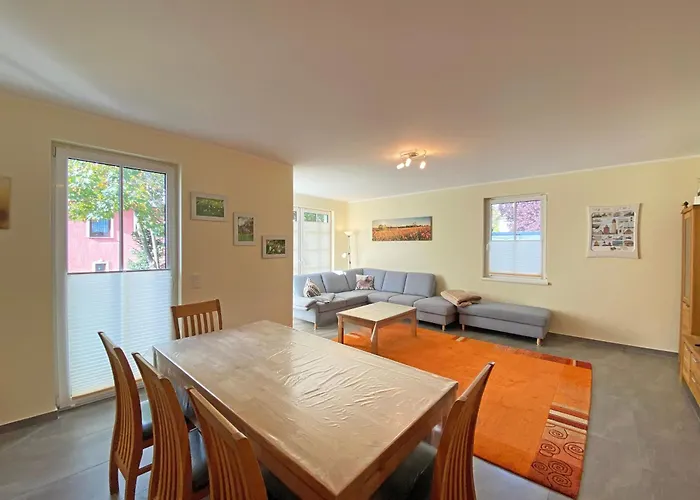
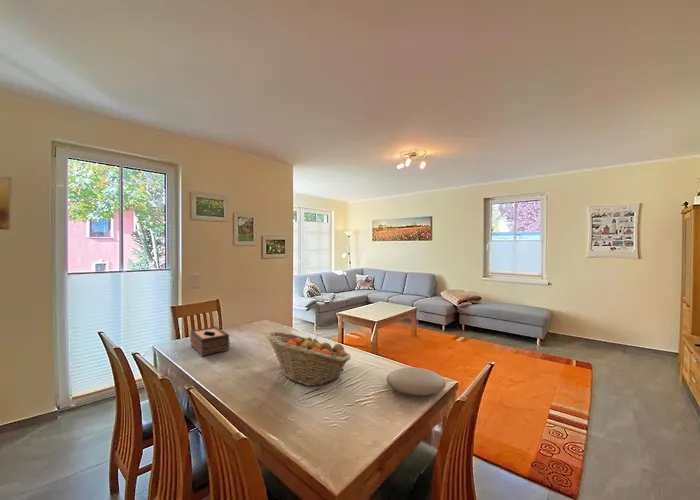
+ tissue box (209, 340)
+ fruit basket (307, 352)
+ plate (415, 378)
